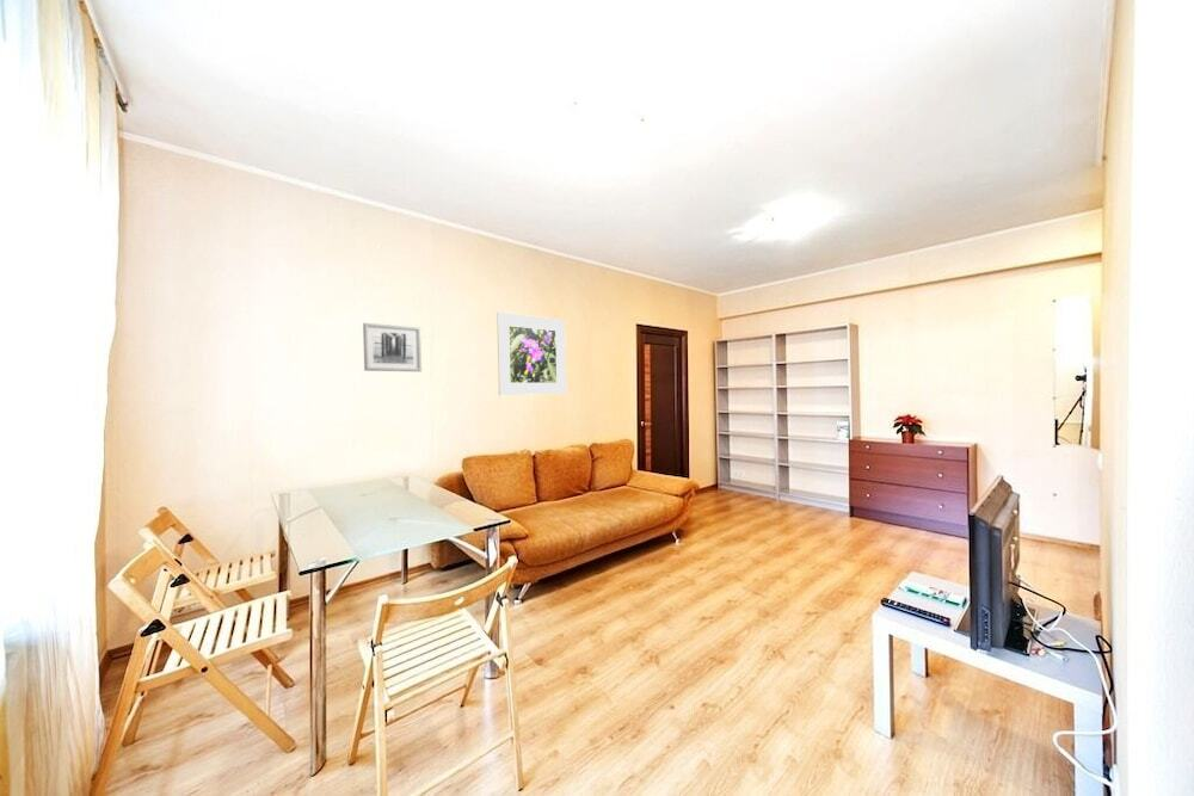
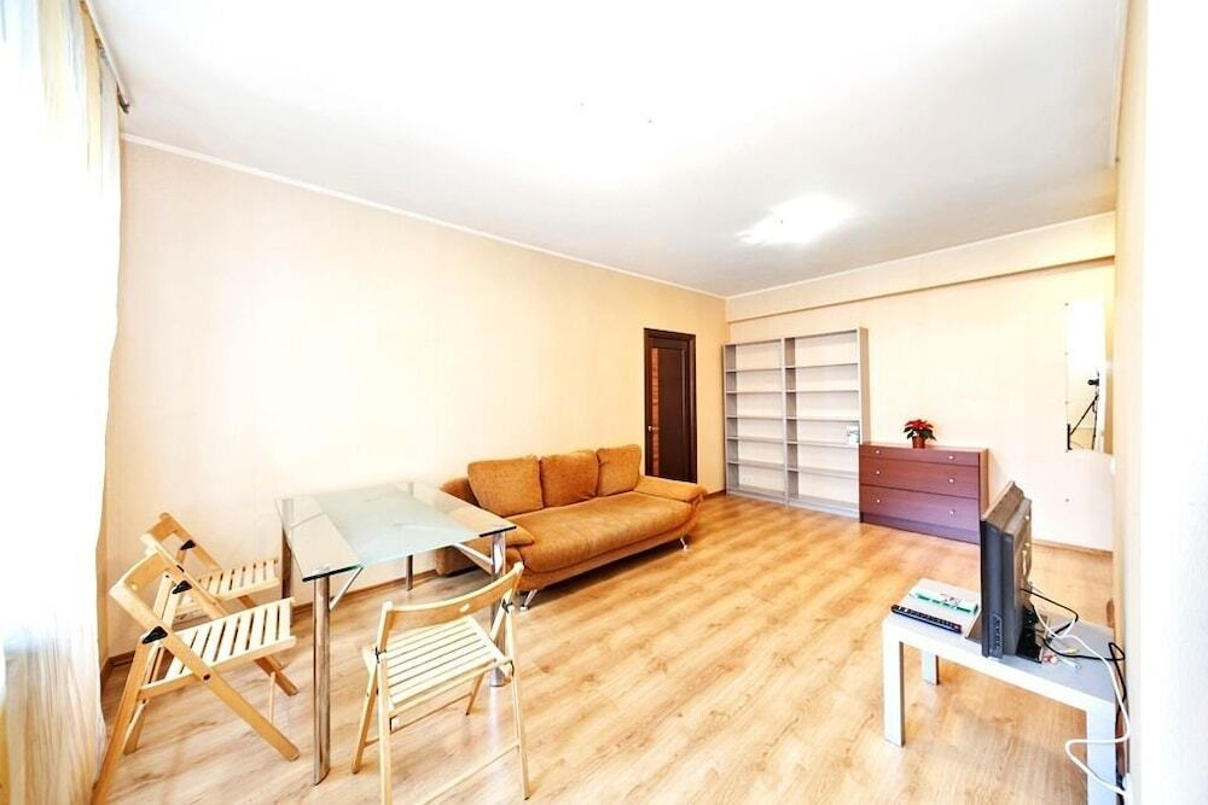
- wall art (393, 347)
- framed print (533, 354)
